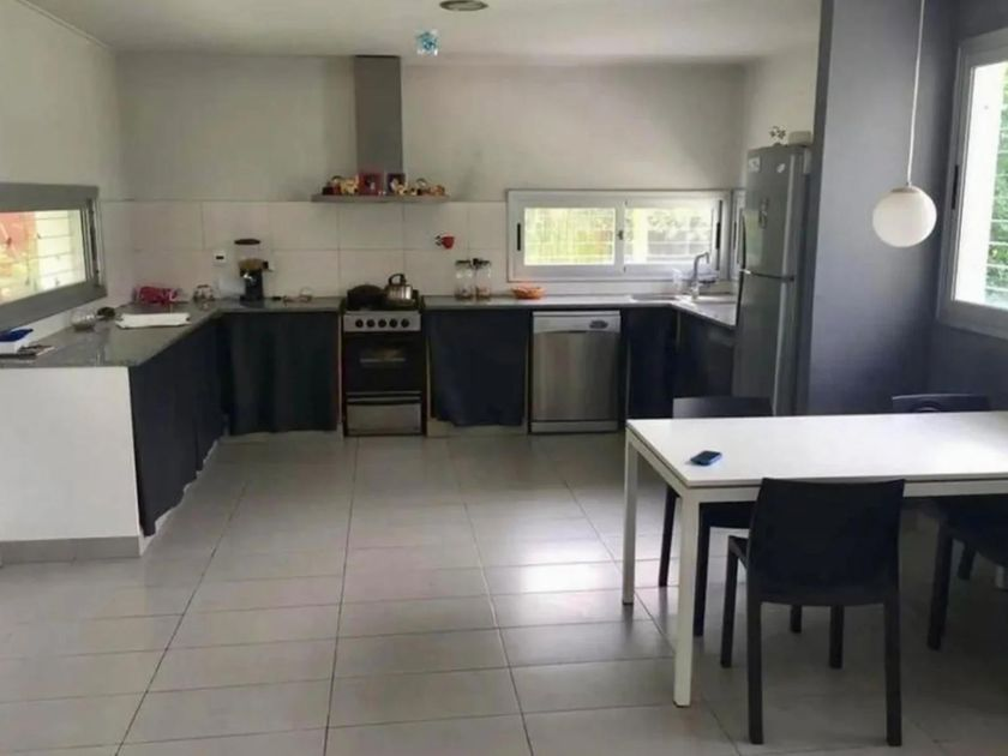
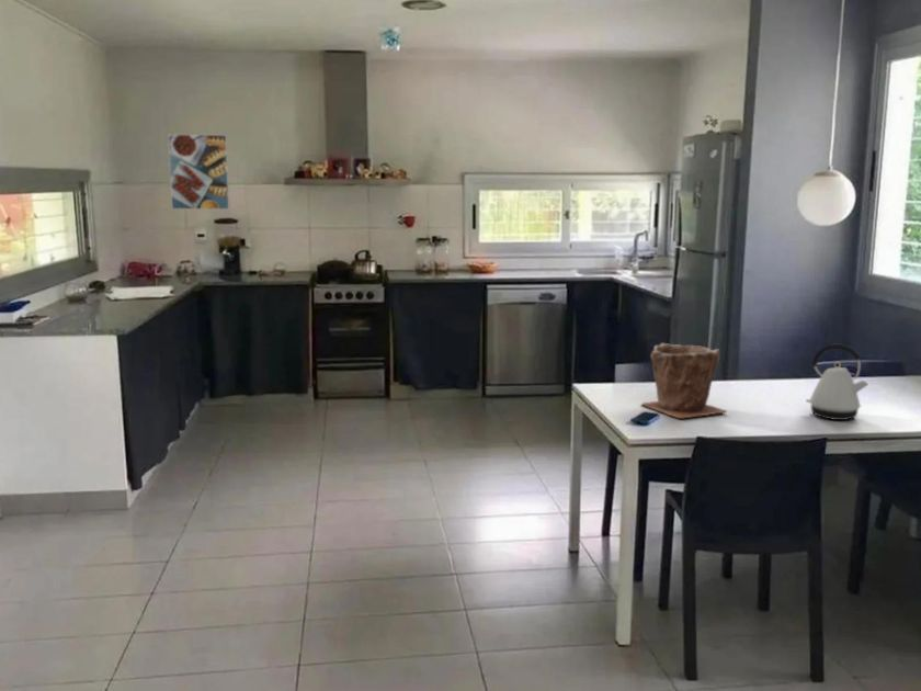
+ plant pot (685, 377)
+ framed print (198, 172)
+ kettle (838, 380)
